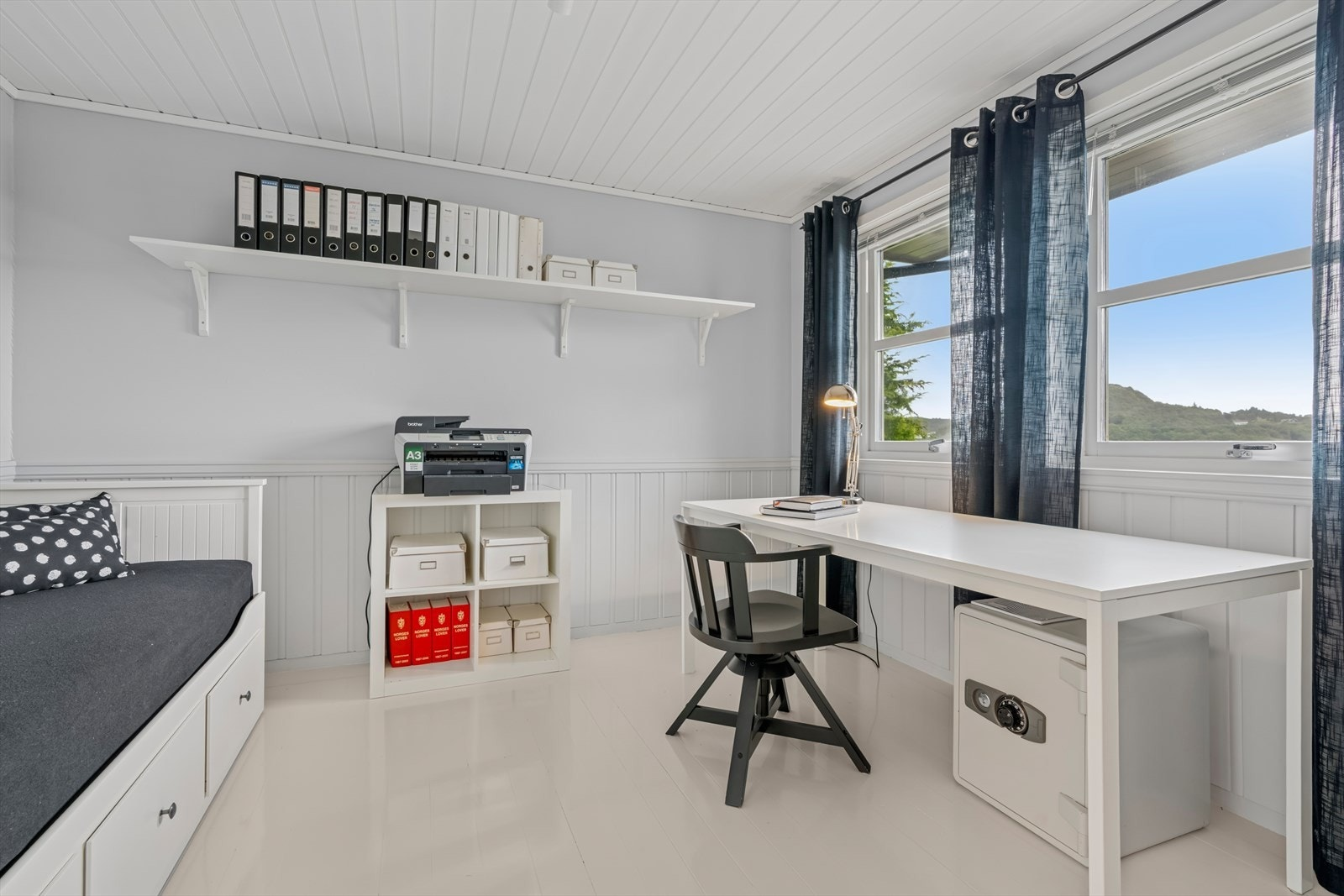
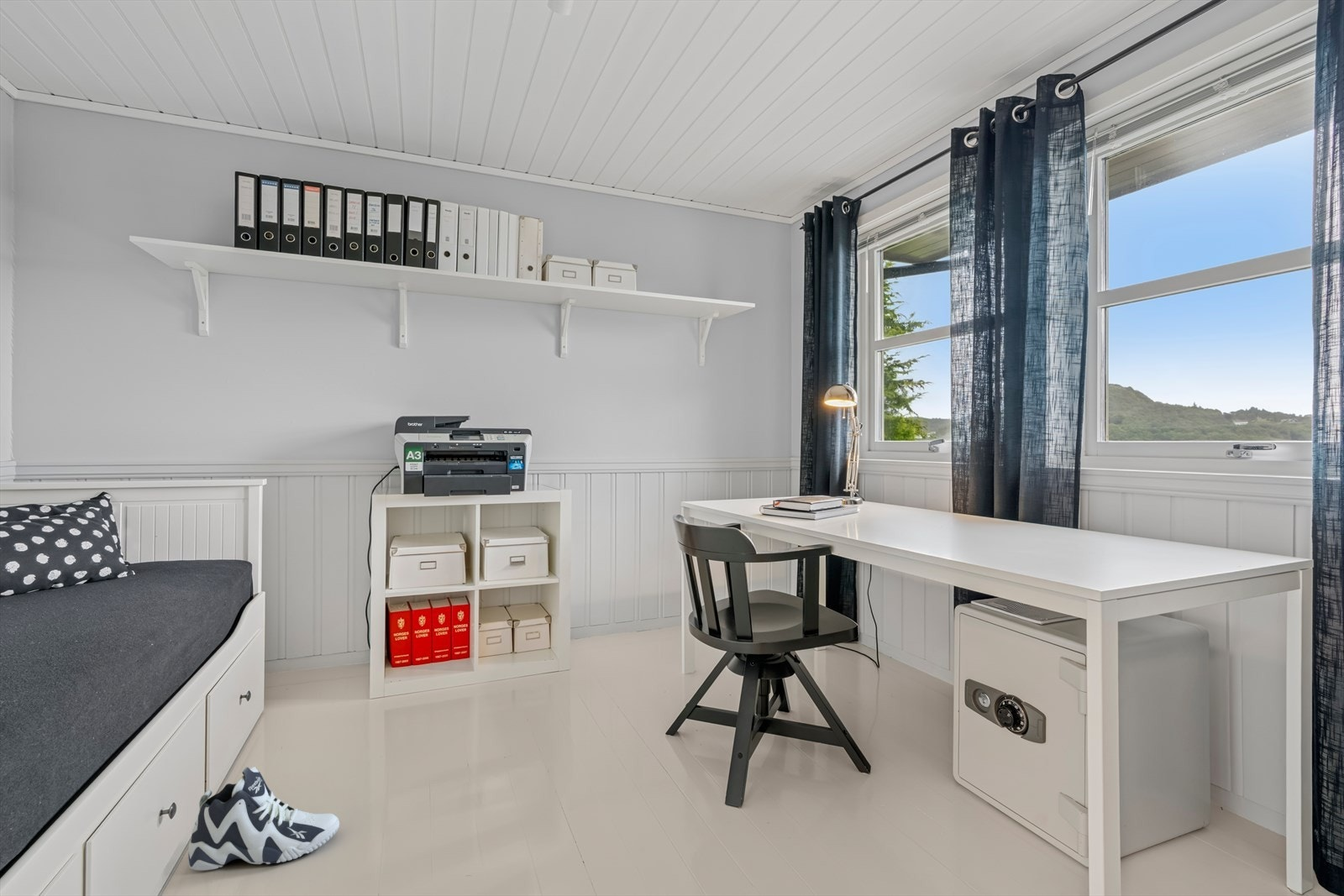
+ sneaker (266, 809)
